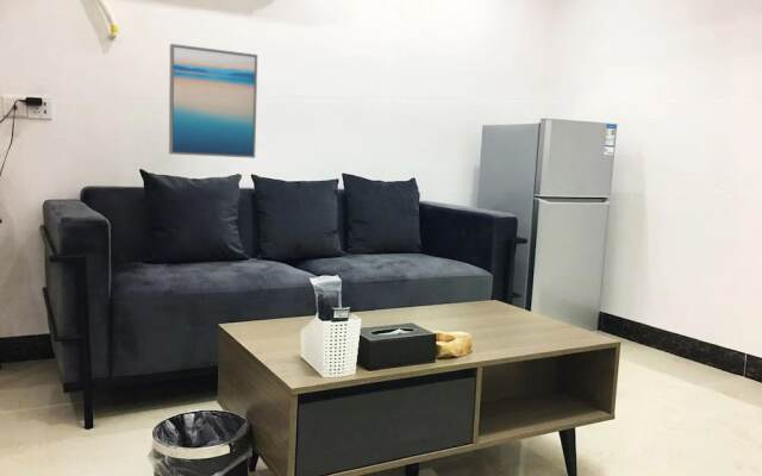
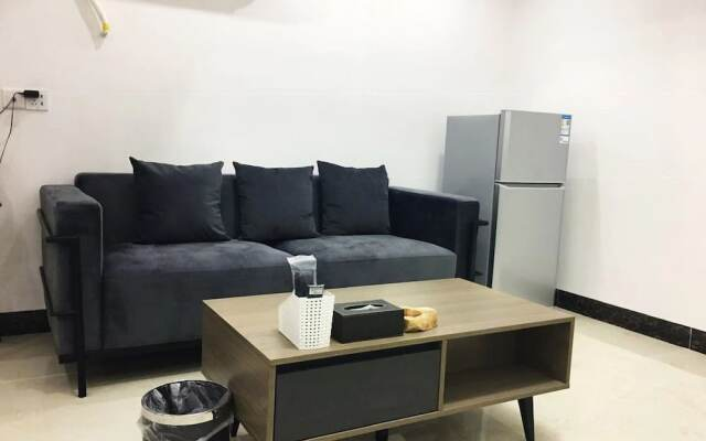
- wall art (213, 102)
